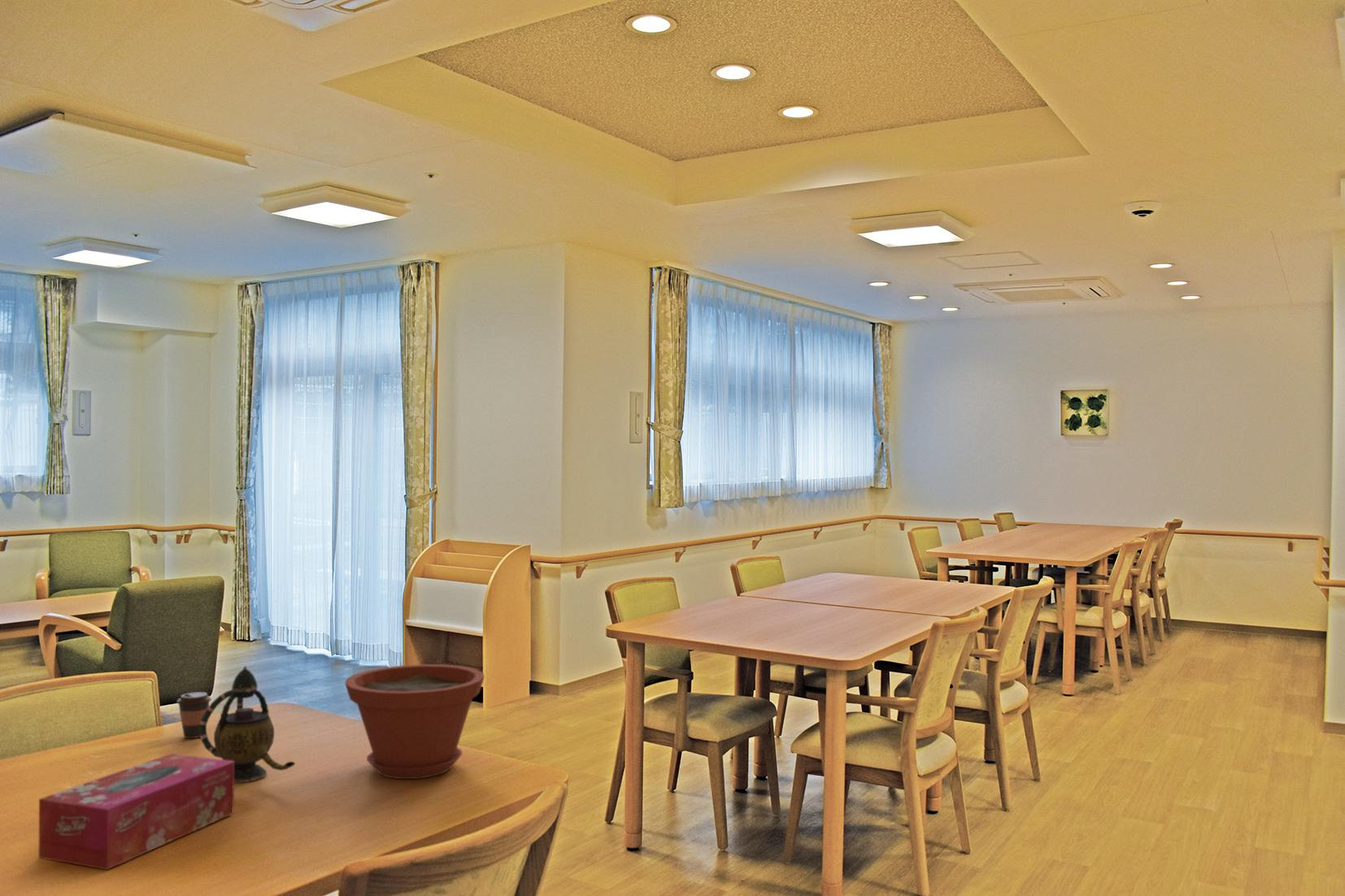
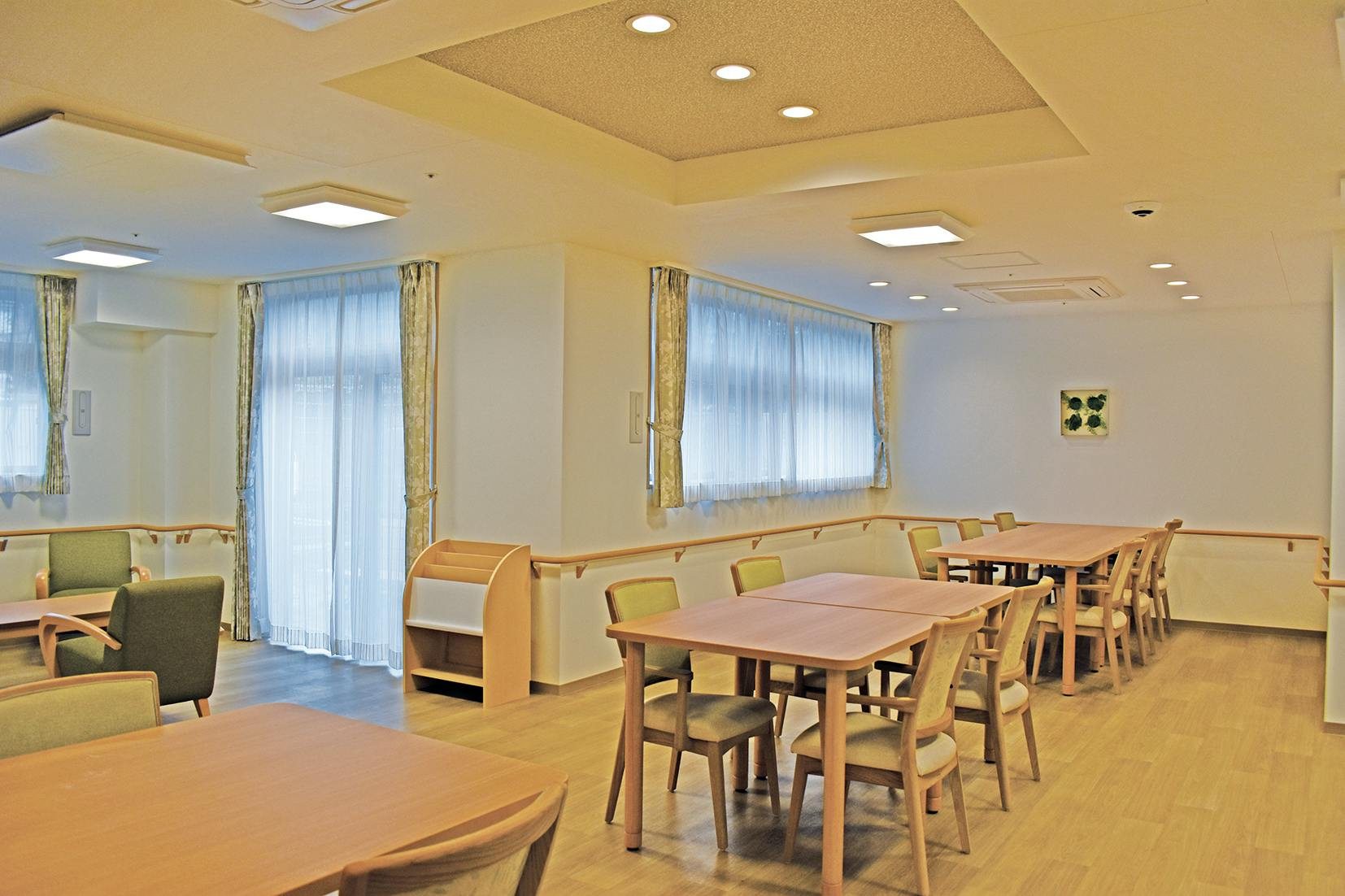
- plant pot (415, 723)
- teapot (255, 724)
- coffee cup (194, 715)
- tissue box (141, 807)
